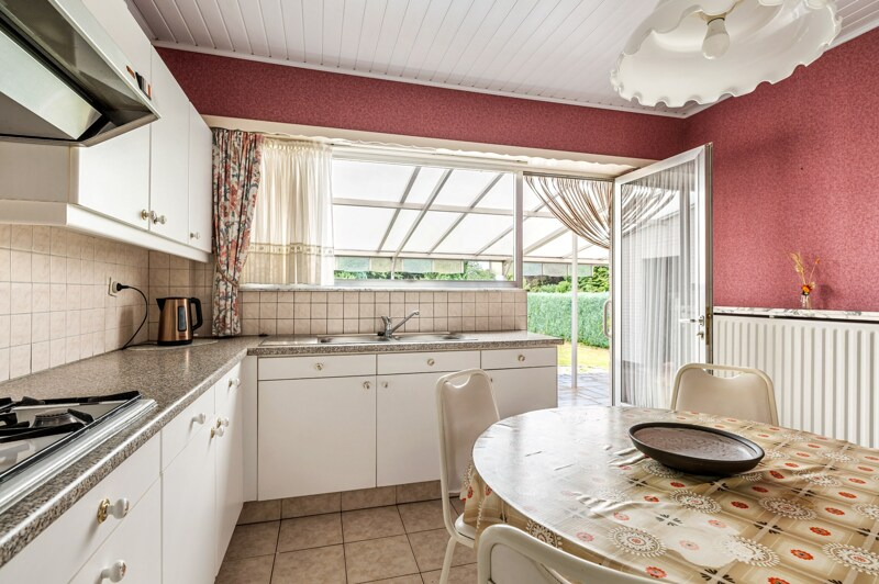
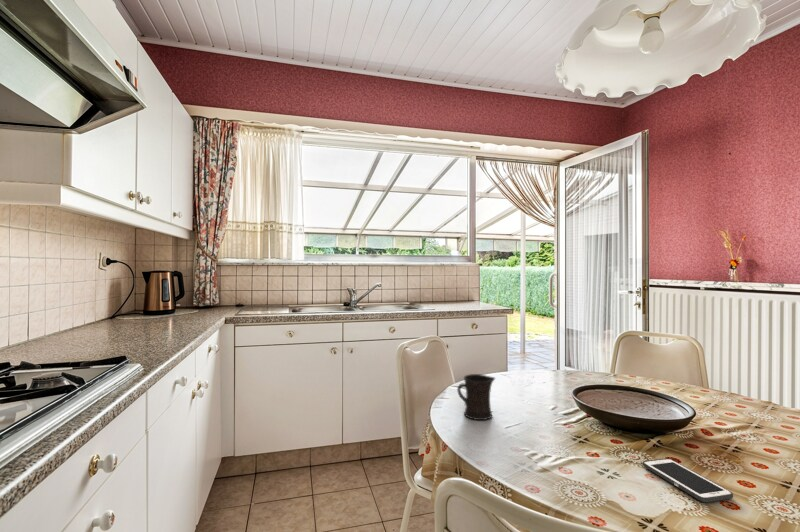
+ cell phone (684, 478)
+ mug (476, 396)
